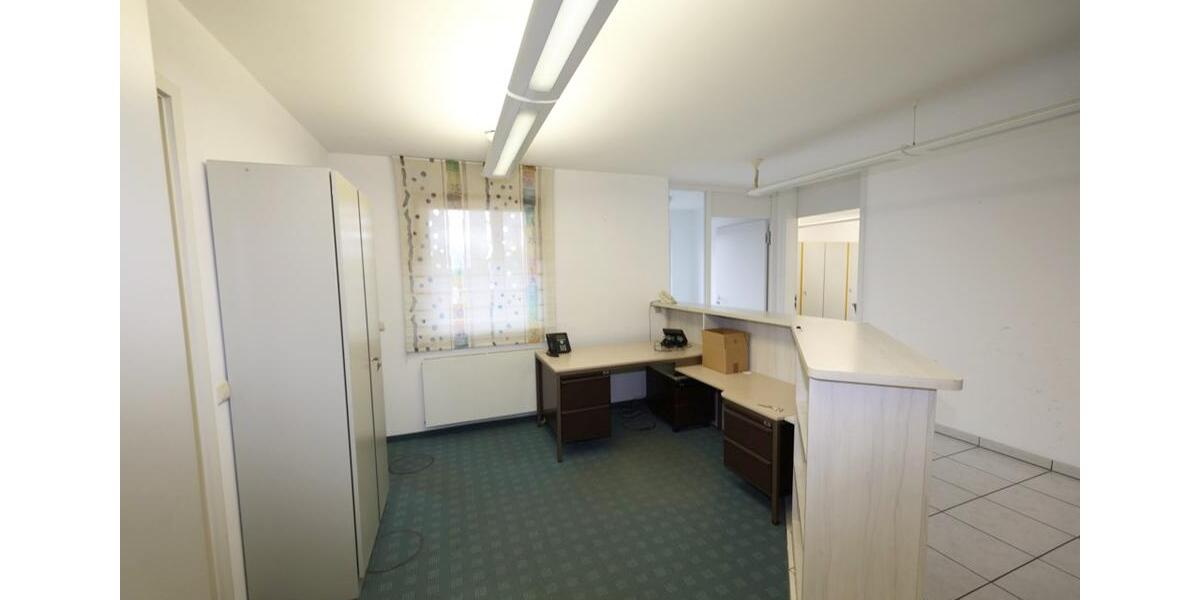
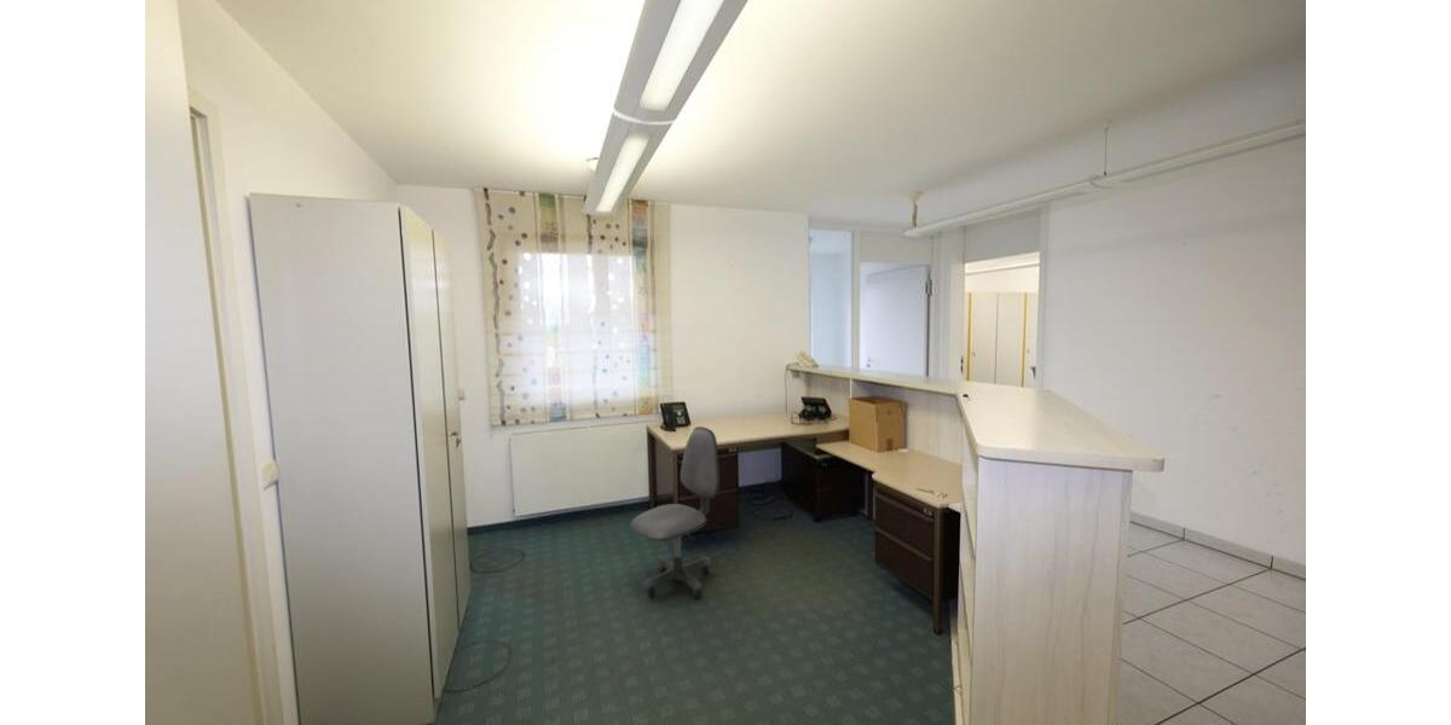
+ office chair (675, 509)
